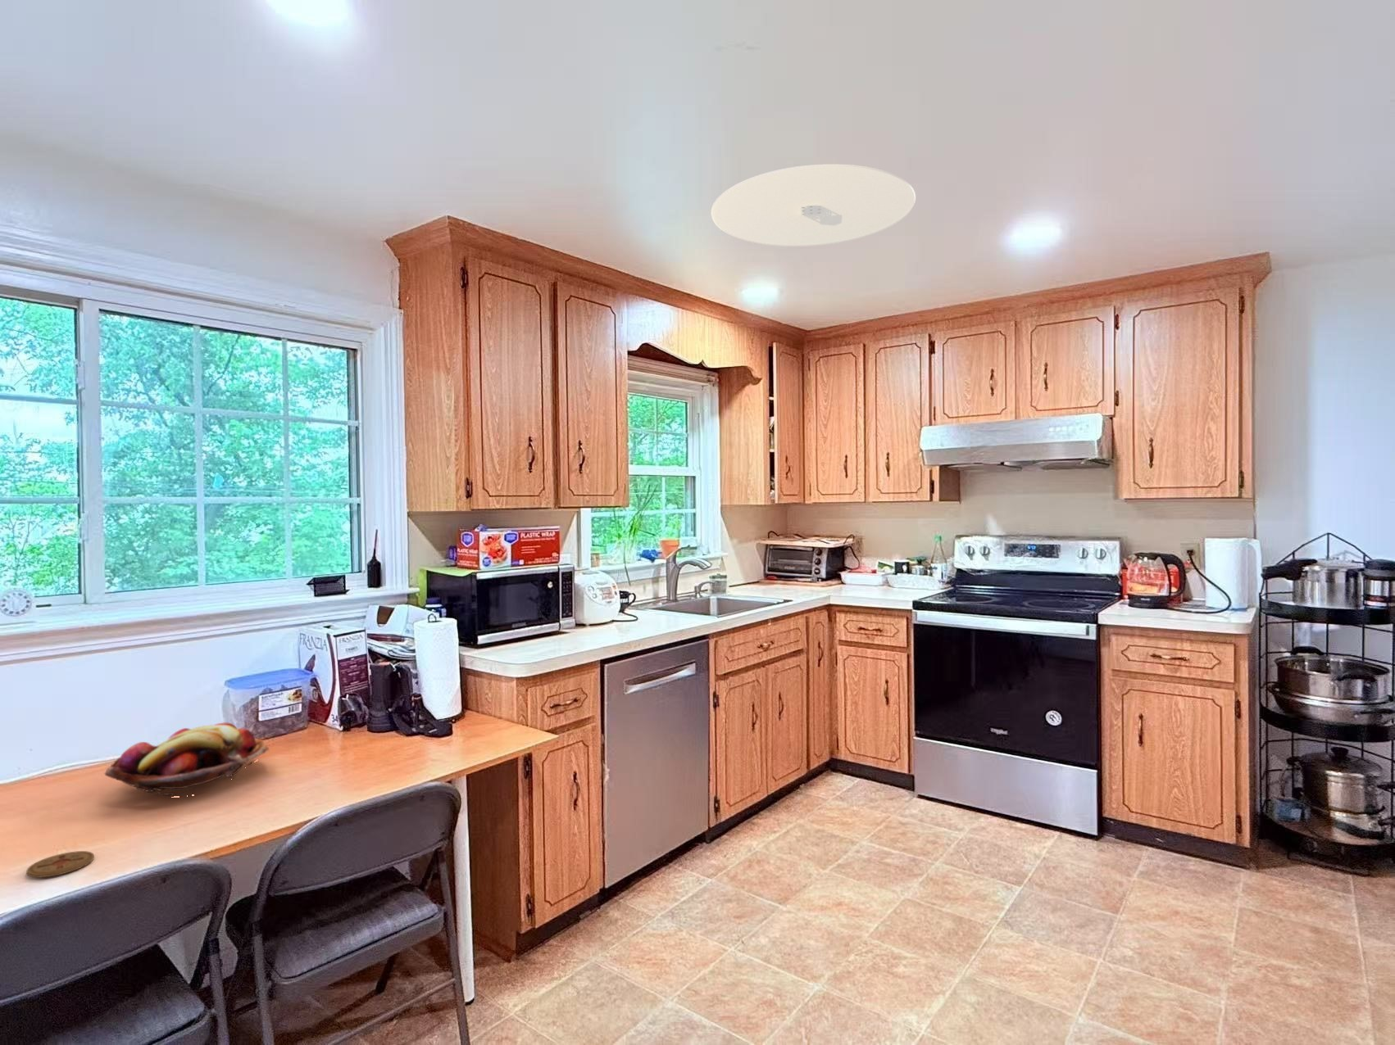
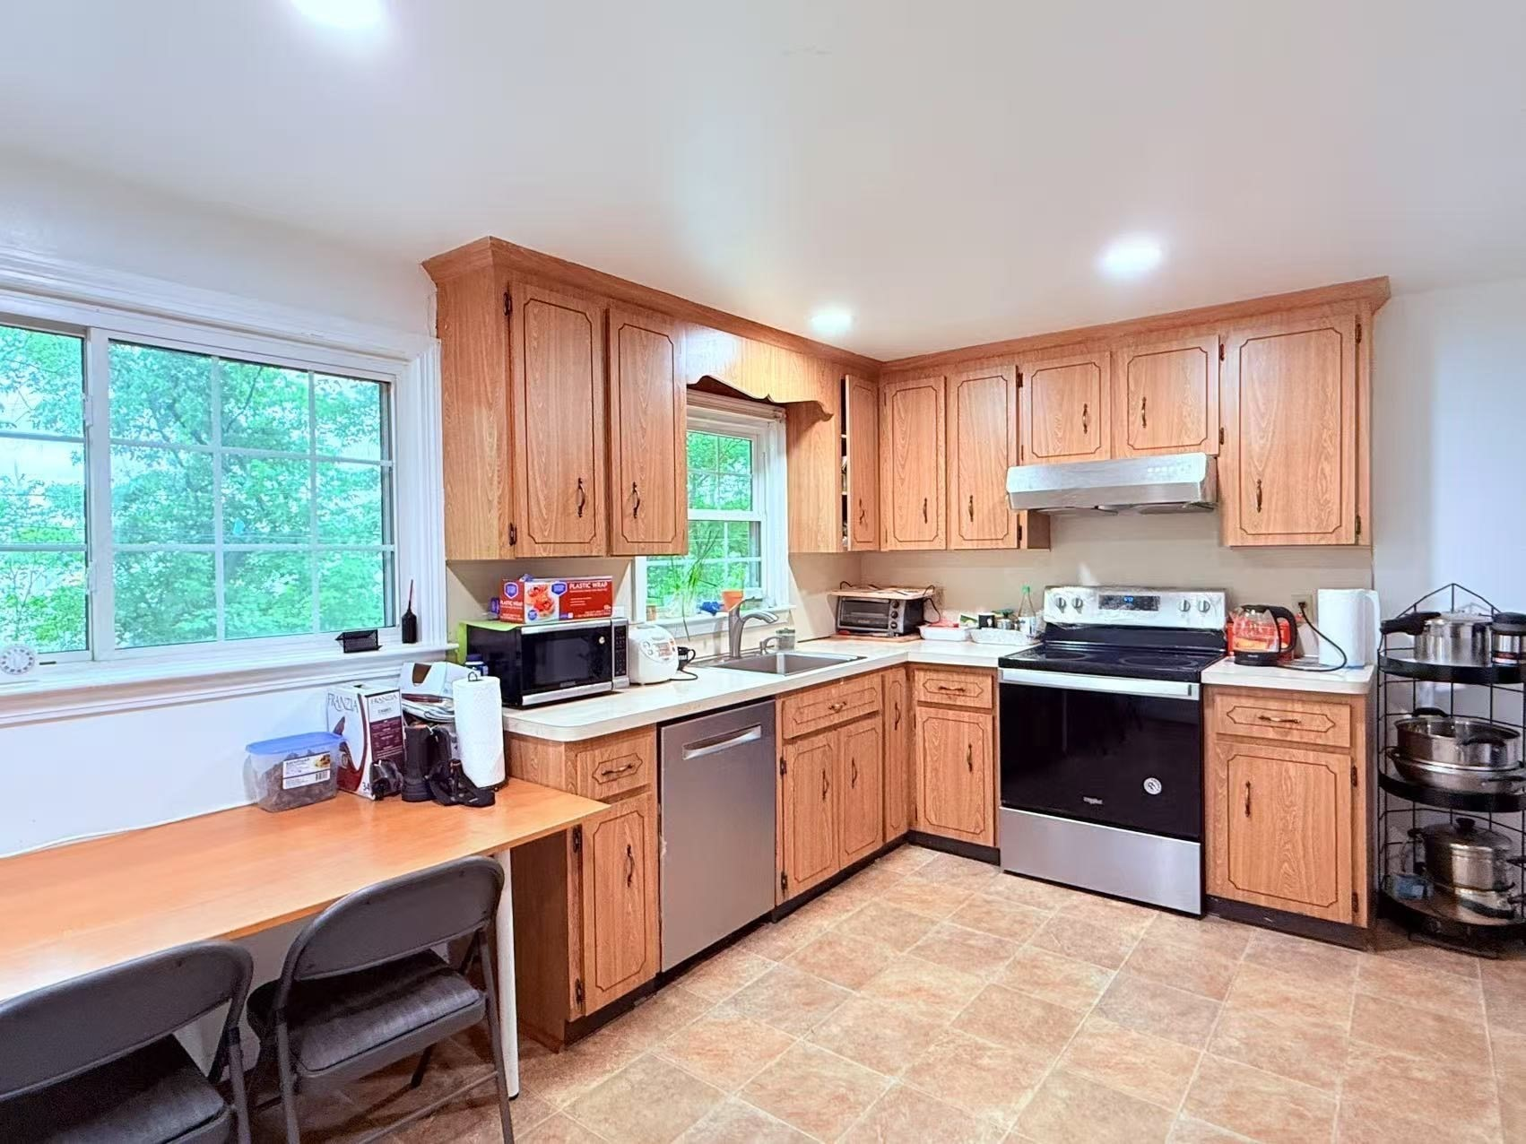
- fruit basket (192, 754)
- ceiling light (811, 202)
- coaster (60, 863)
